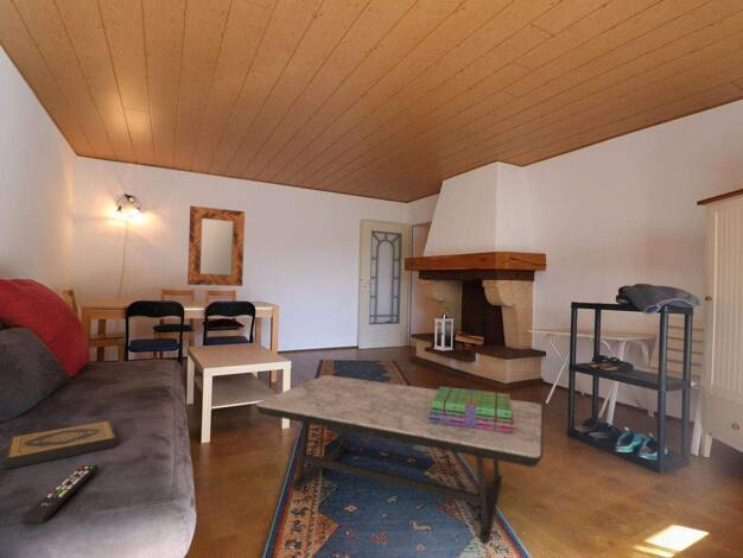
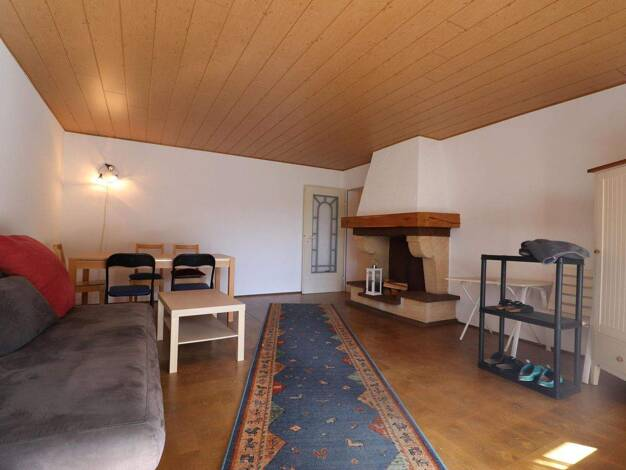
- hardback book (63, 442)
- coffee table (400, 440)
- home mirror (216, 247)
- stack of books (471, 406)
- remote control (64, 490)
